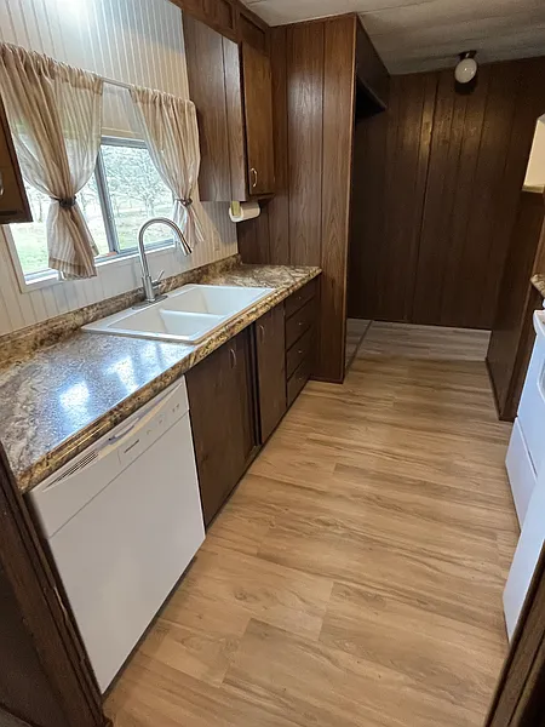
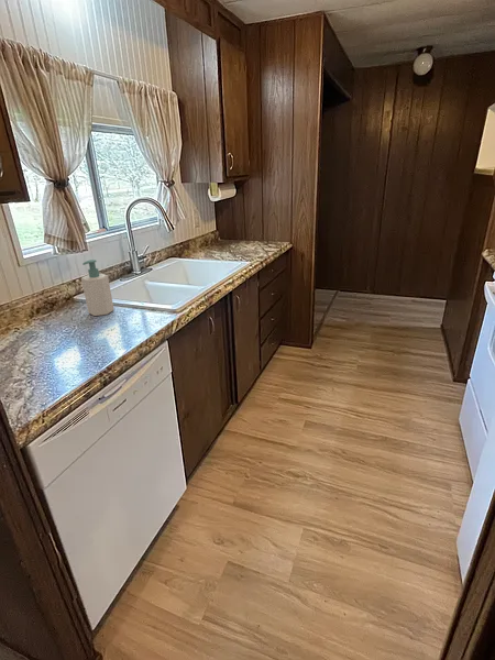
+ soap bottle (96, 286)
